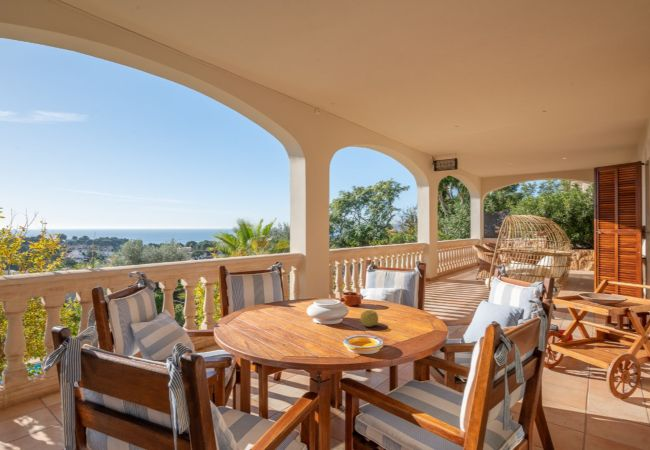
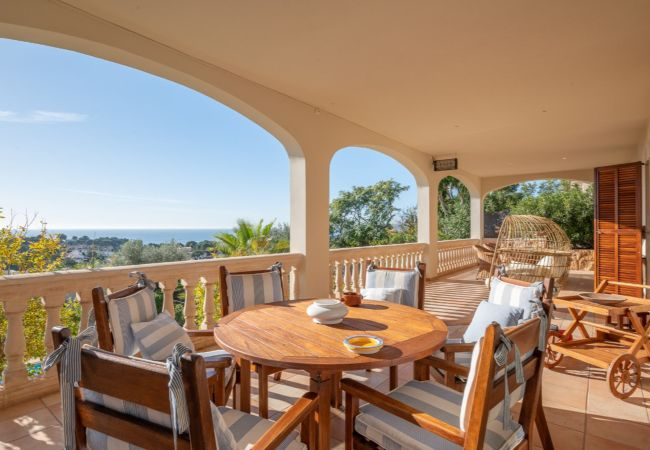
- fruit (369, 318)
